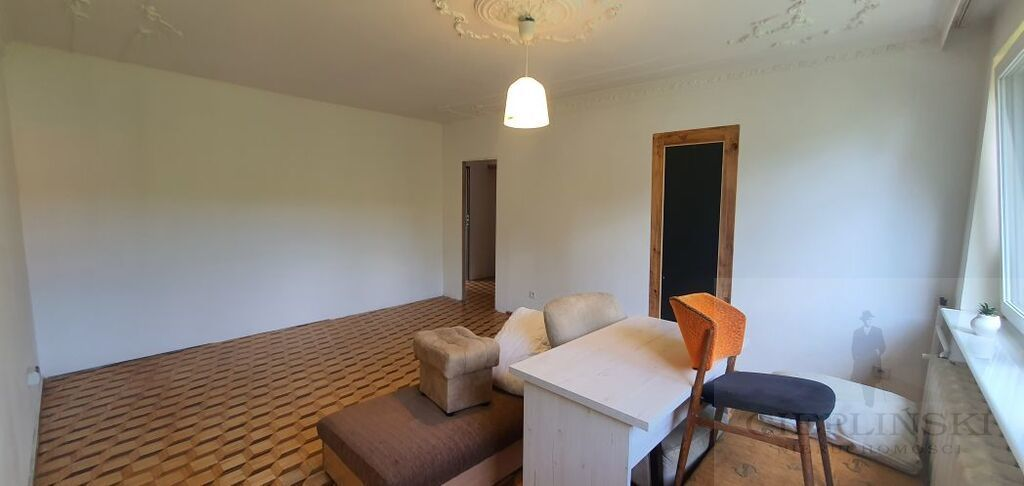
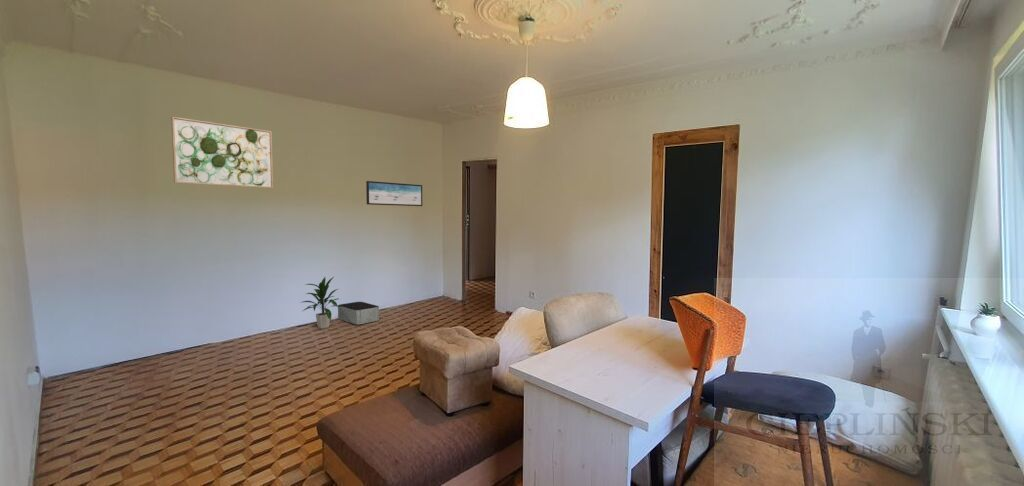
+ indoor plant (322, 302)
+ wall art (395, 194)
+ storage bin (358, 312)
+ wall art (226, 155)
